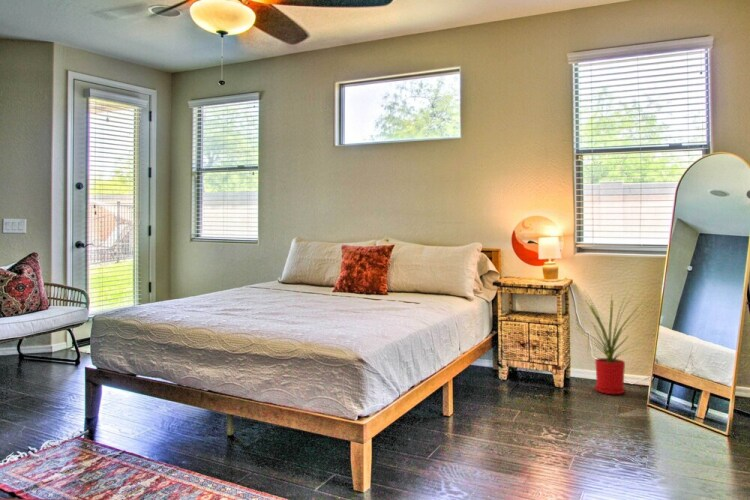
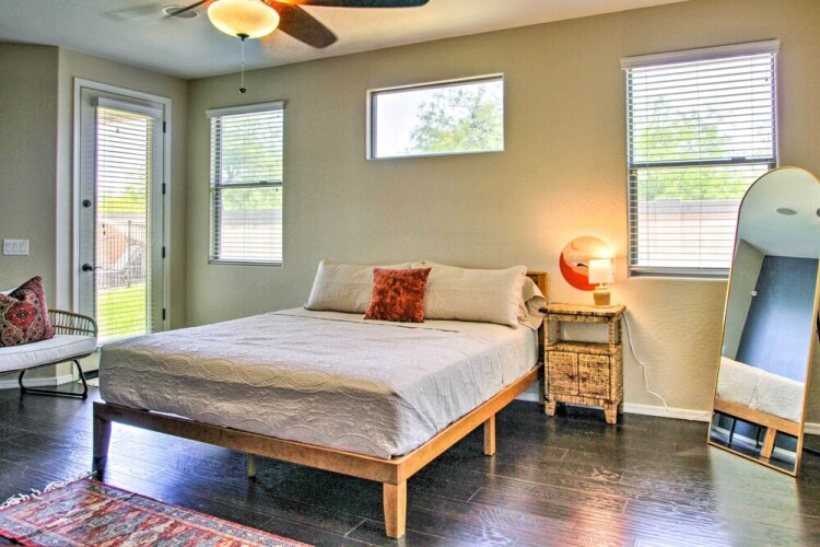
- house plant (610, 341)
